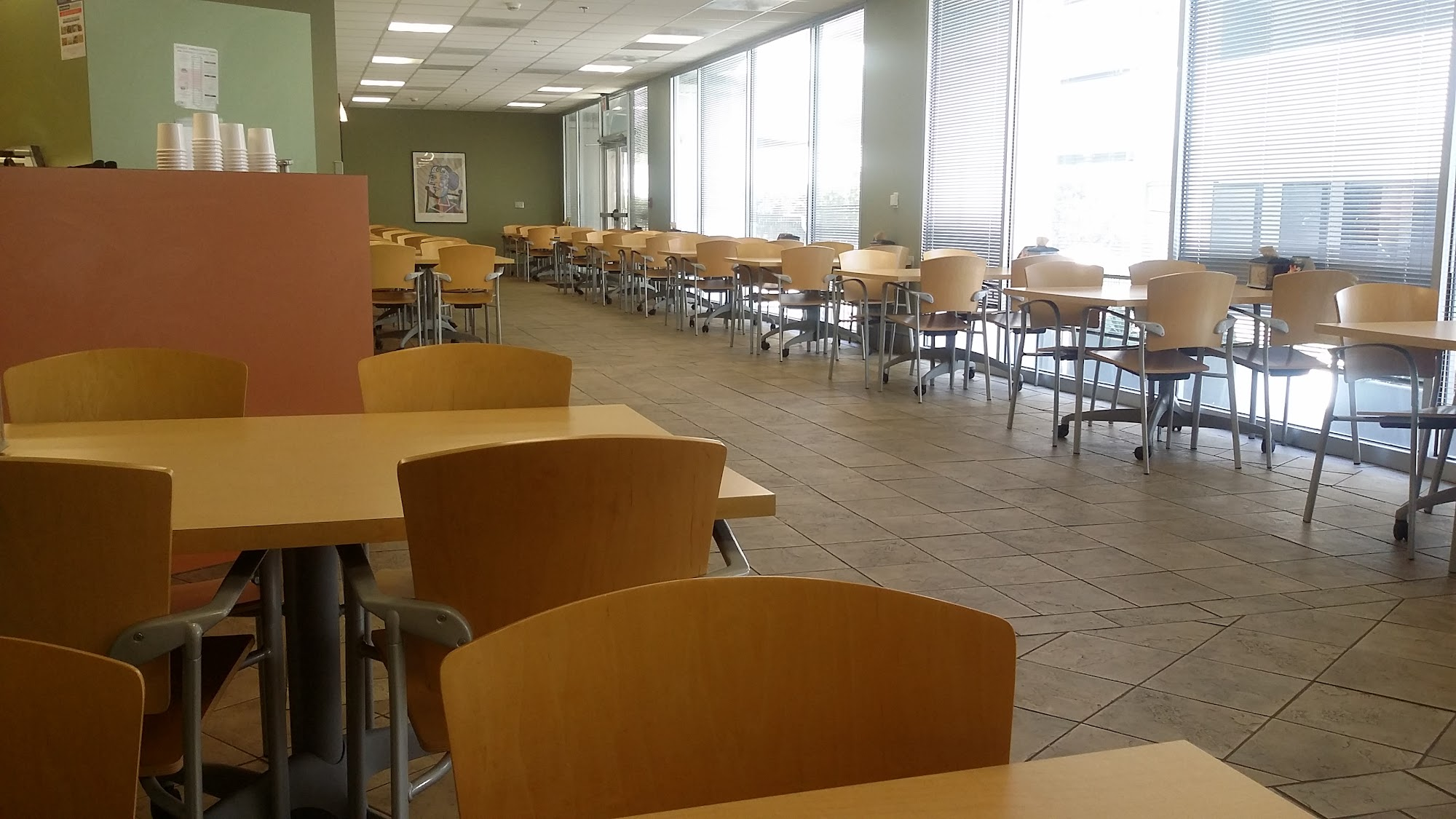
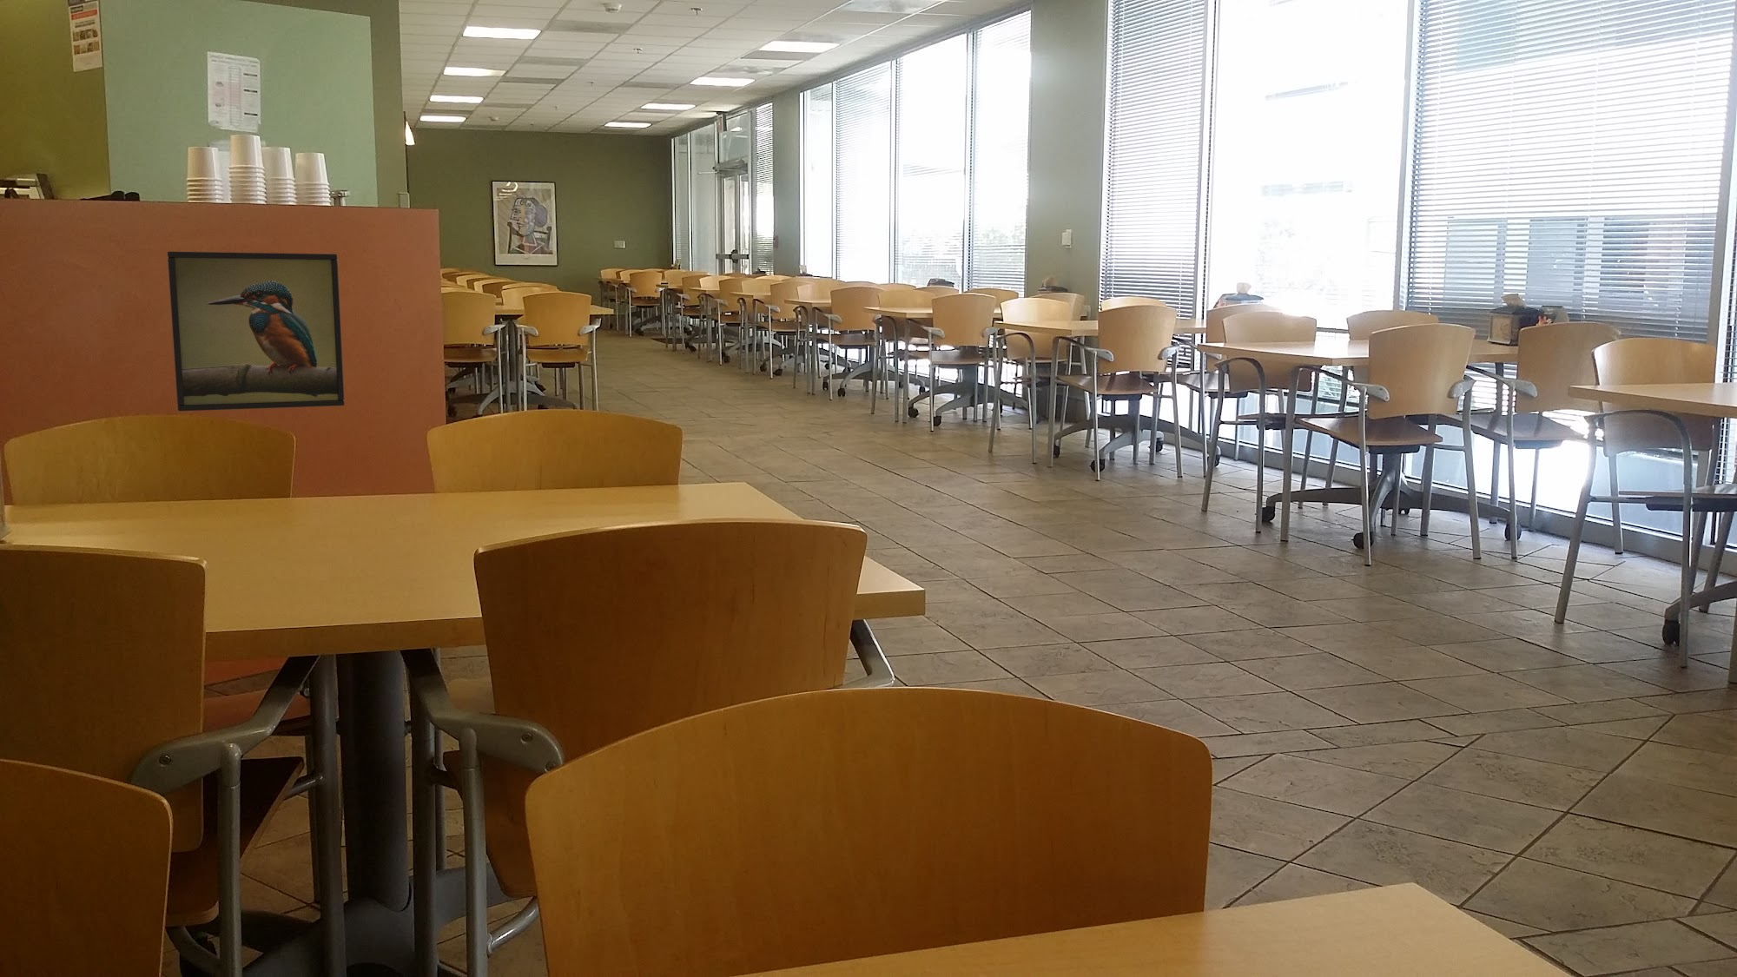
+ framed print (259, 330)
